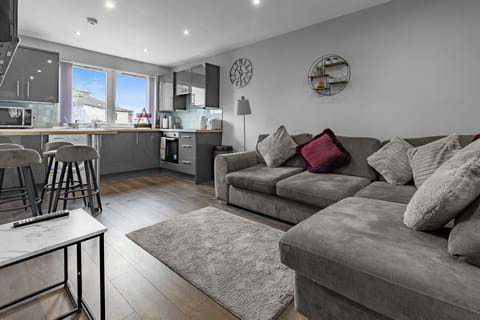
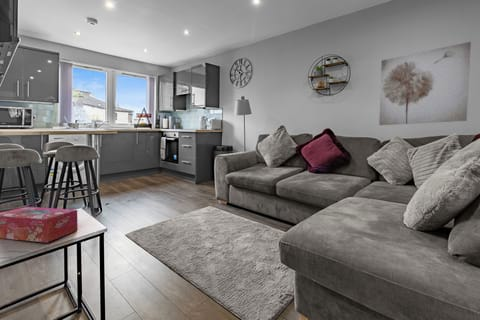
+ wall art (420, 87)
+ tissue box (36, 223)
